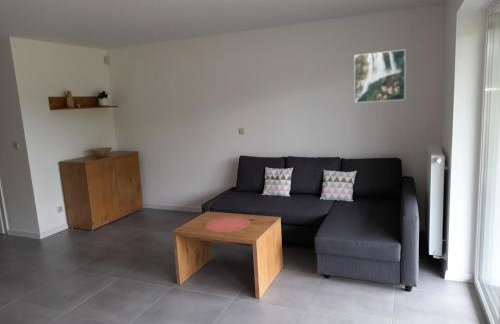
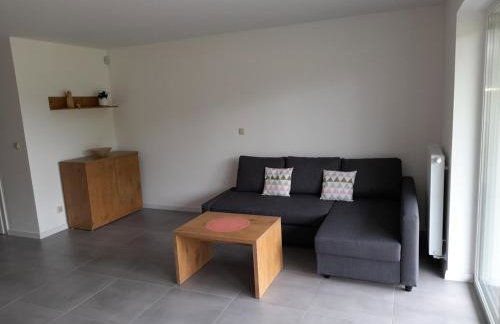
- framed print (379, 77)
